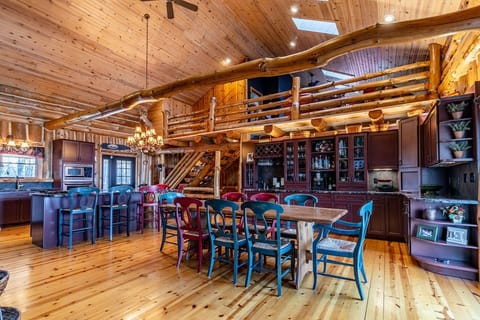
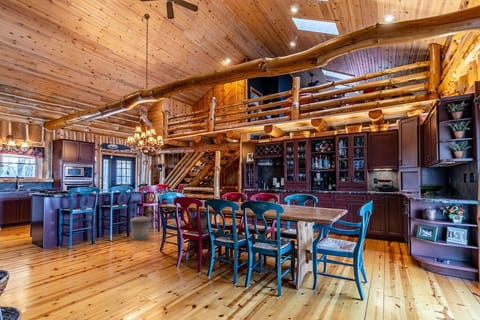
+ trash can (140, 227)
